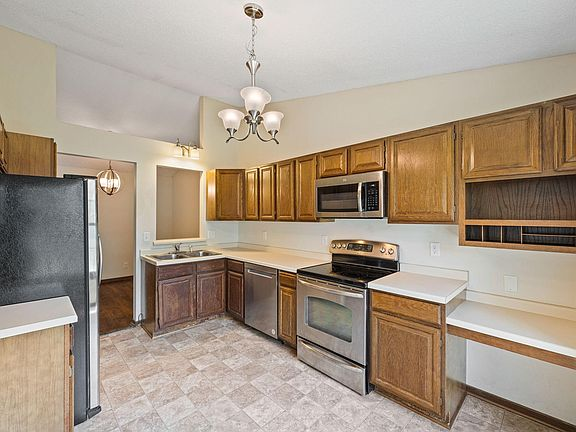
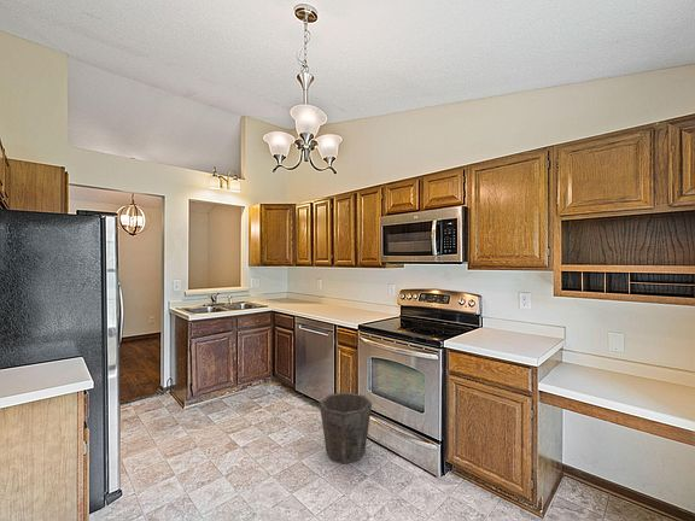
+ waste bin (345, 427)
